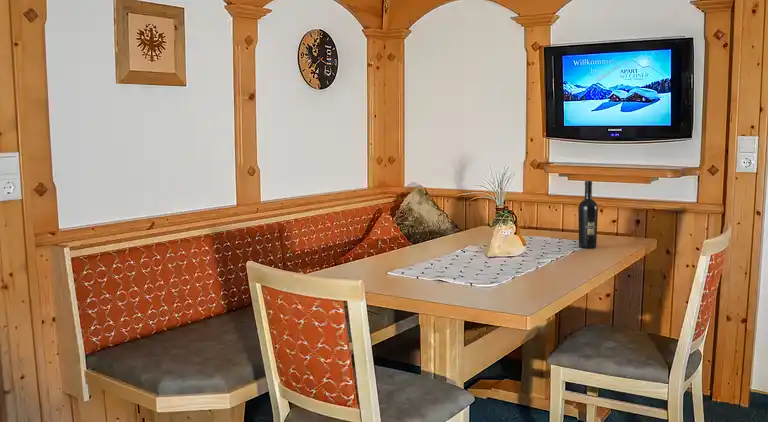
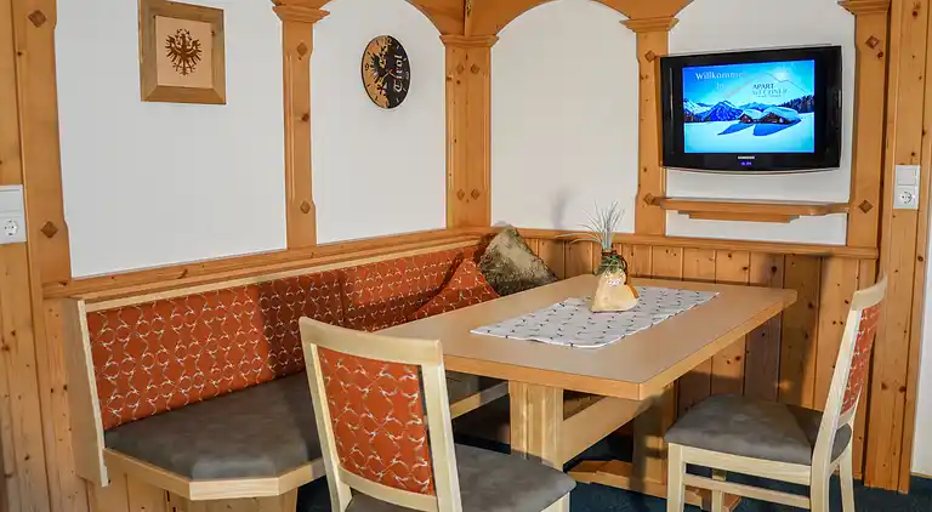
- wine bottle (588, 214)
